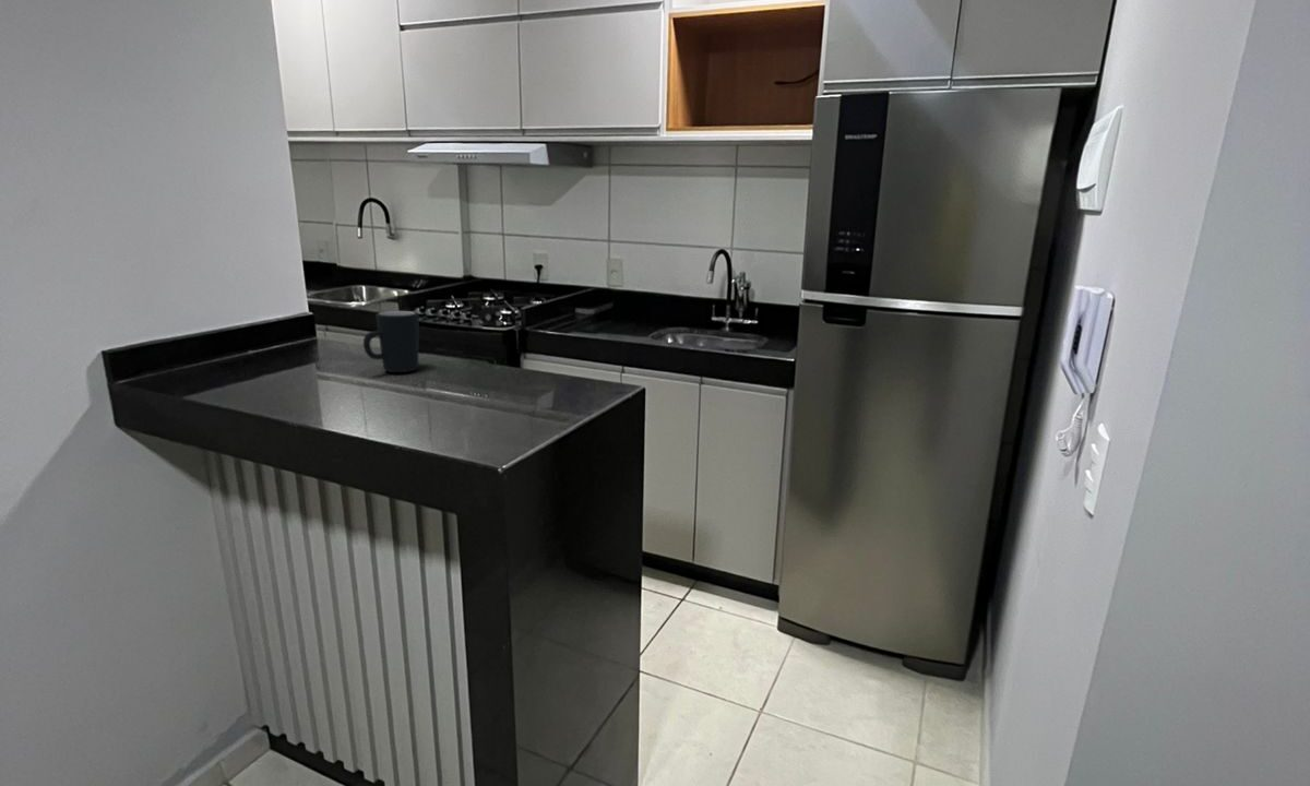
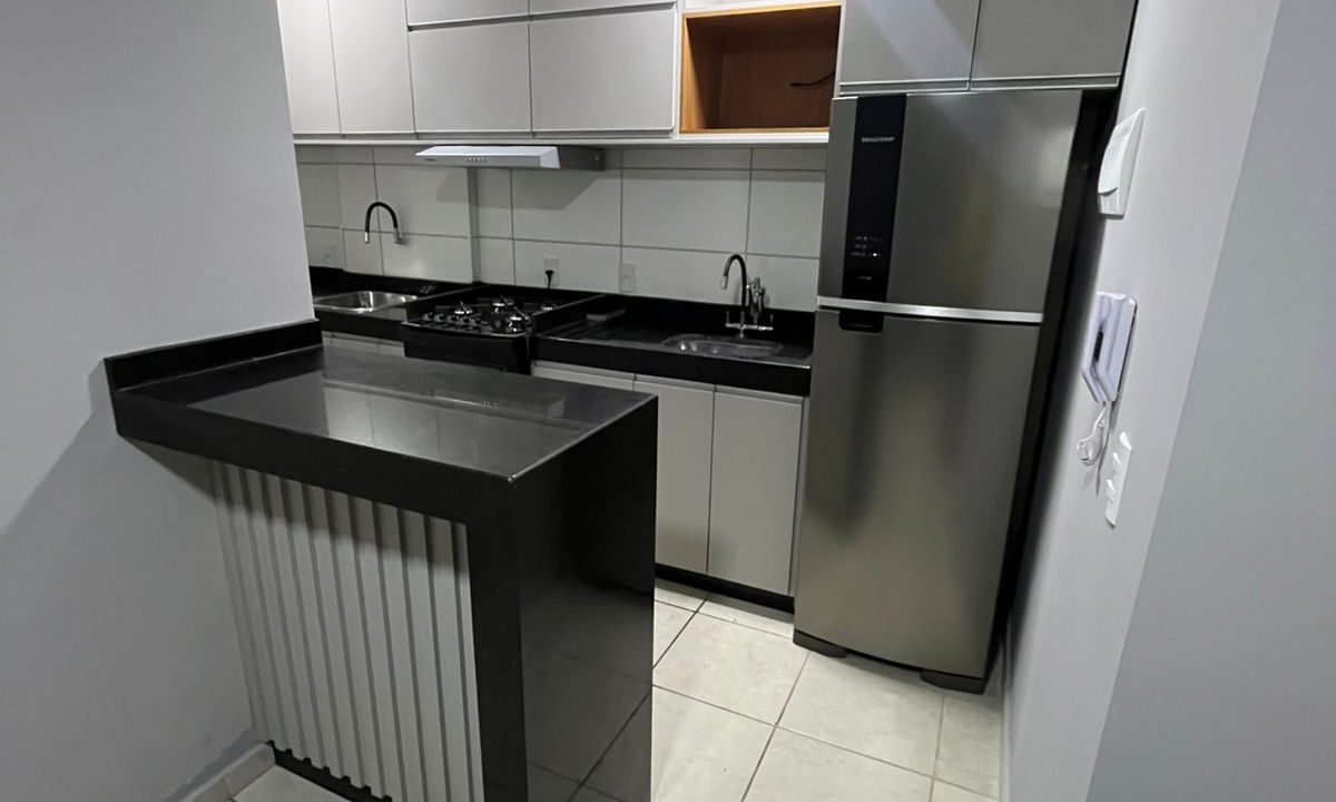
- mug (391, 343)
